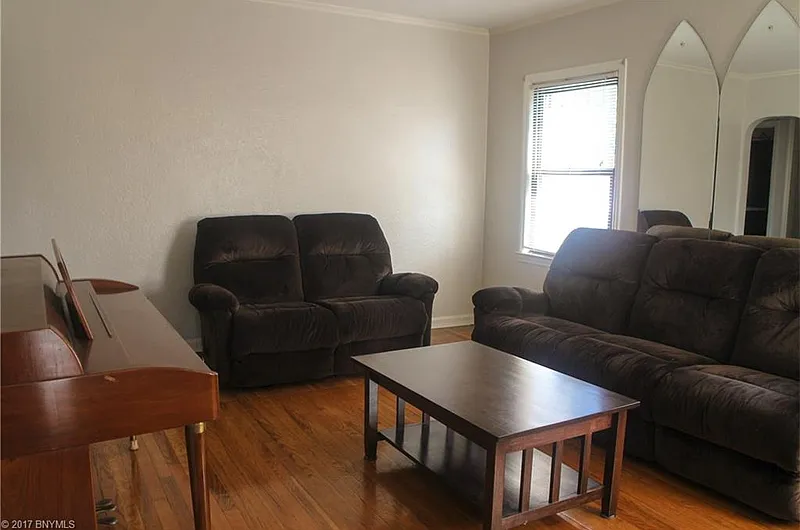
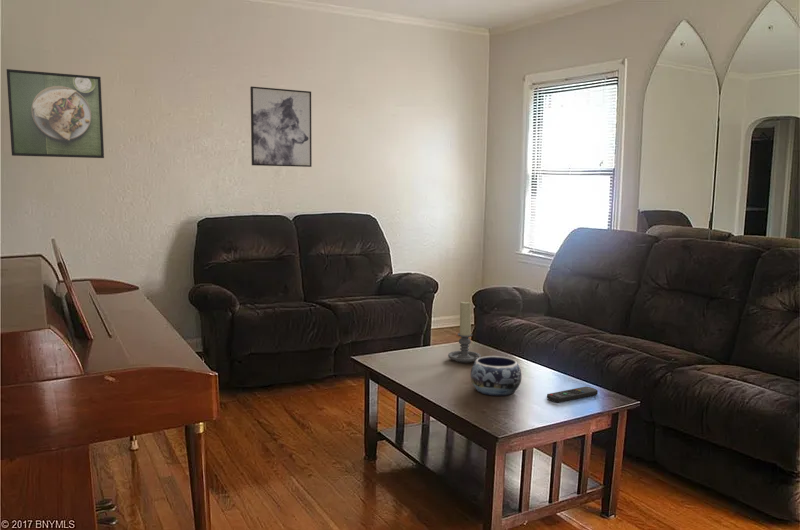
+ candle holder (467, 331)
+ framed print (57, 115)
+ remote control (572, 394)
+ wall art (281, 127)
+ decorative bowl (495, 375)
